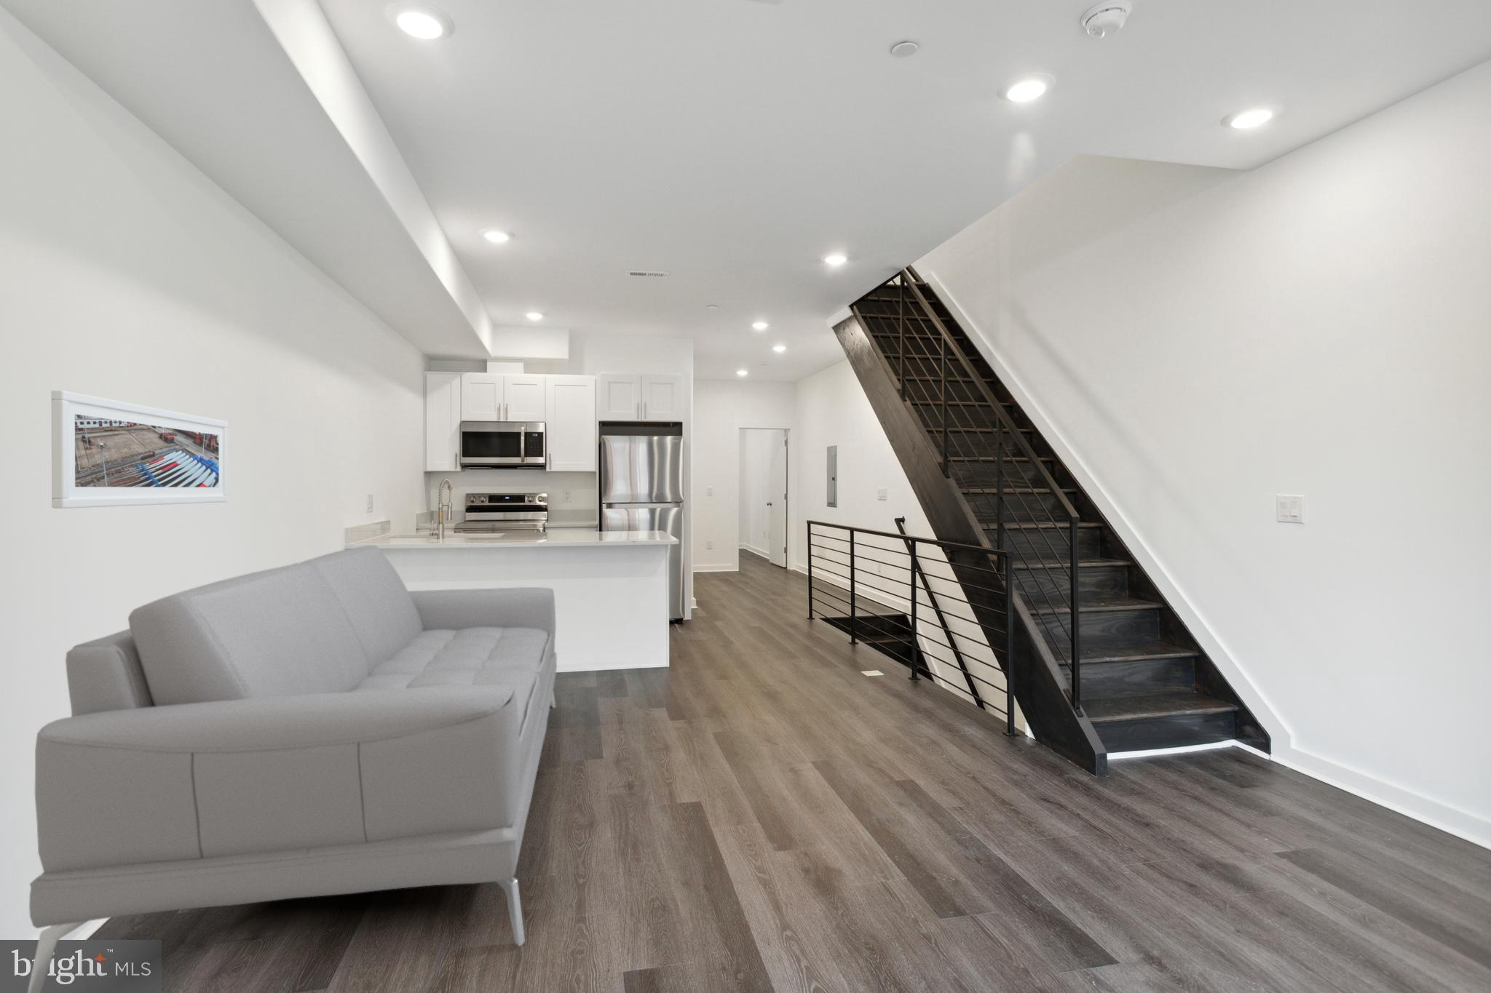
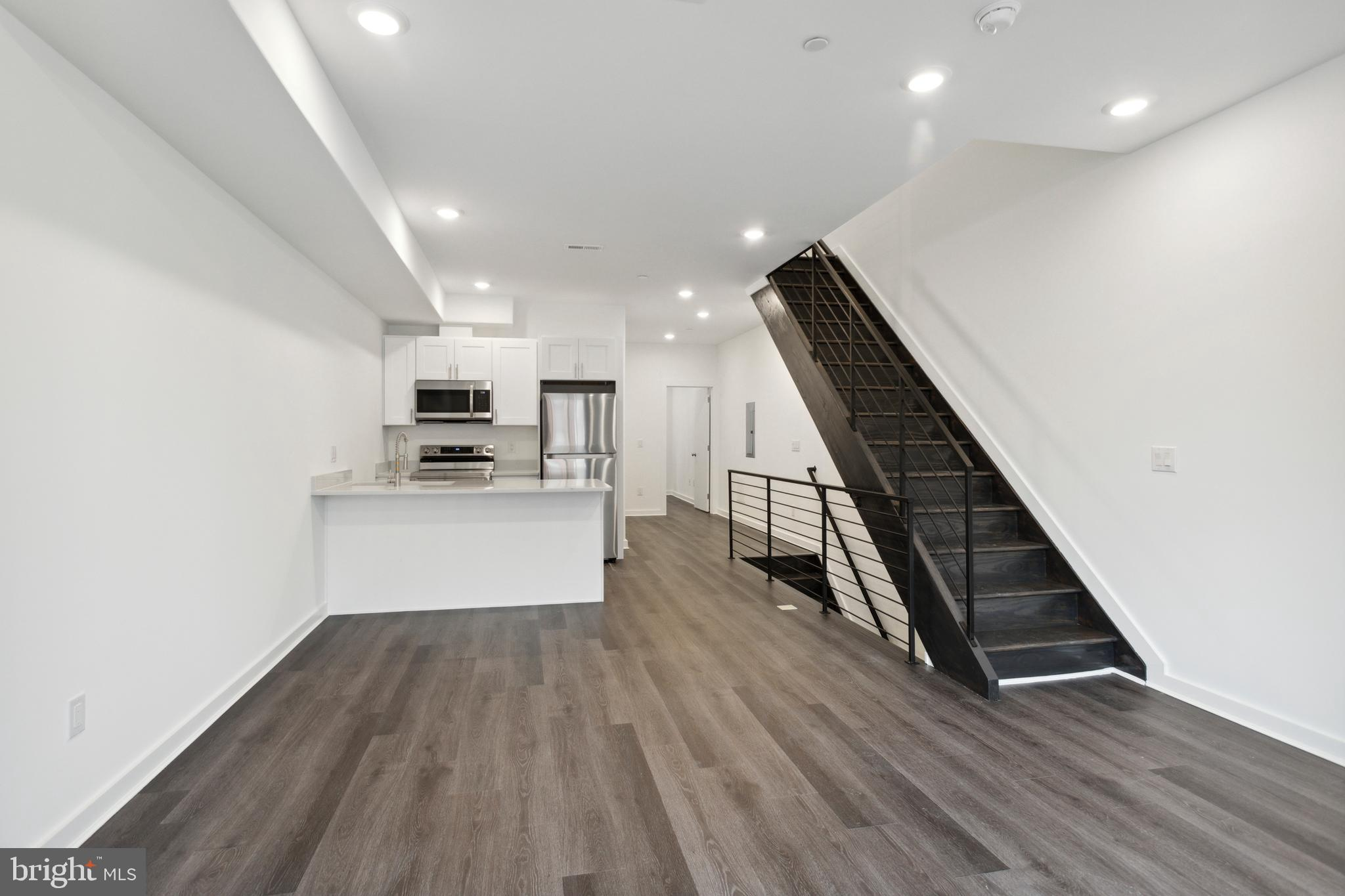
- sofa (402, 676)
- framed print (156, 457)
